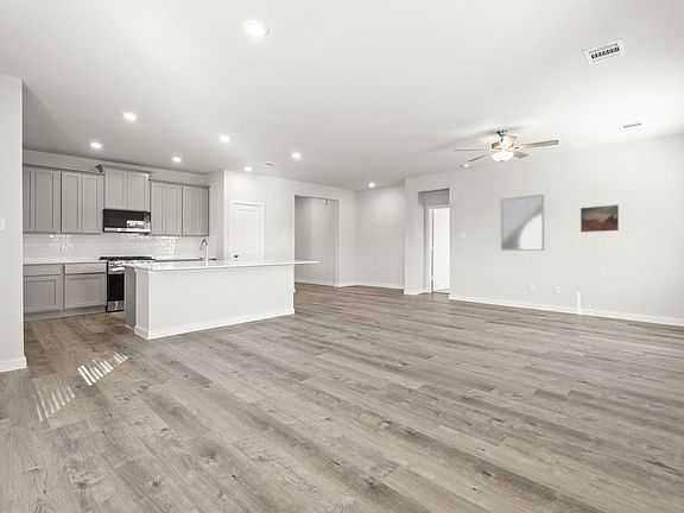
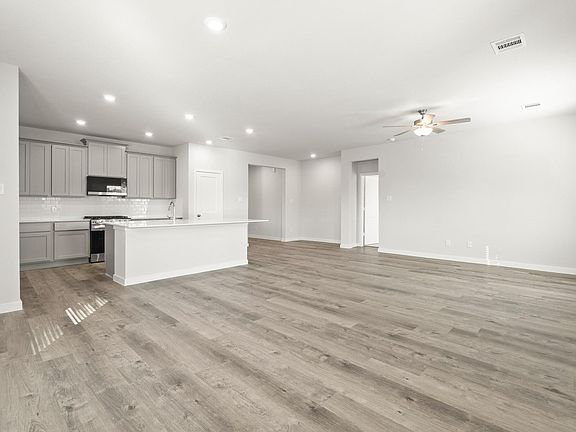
- wall art (598, 218)
- home mirror (521, 223)
